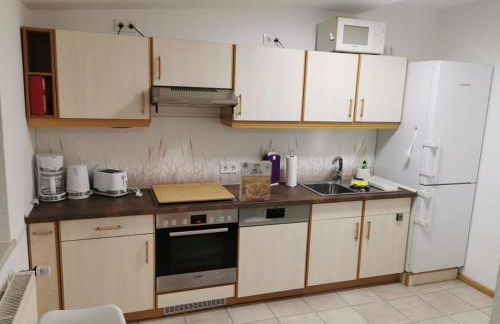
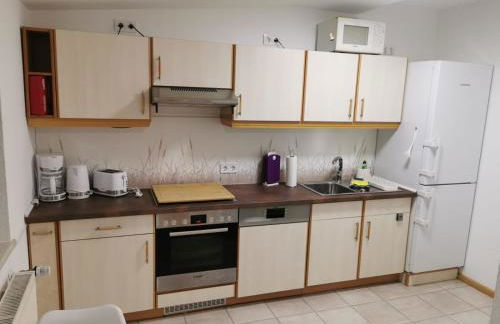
- cereal box (255, 181)
